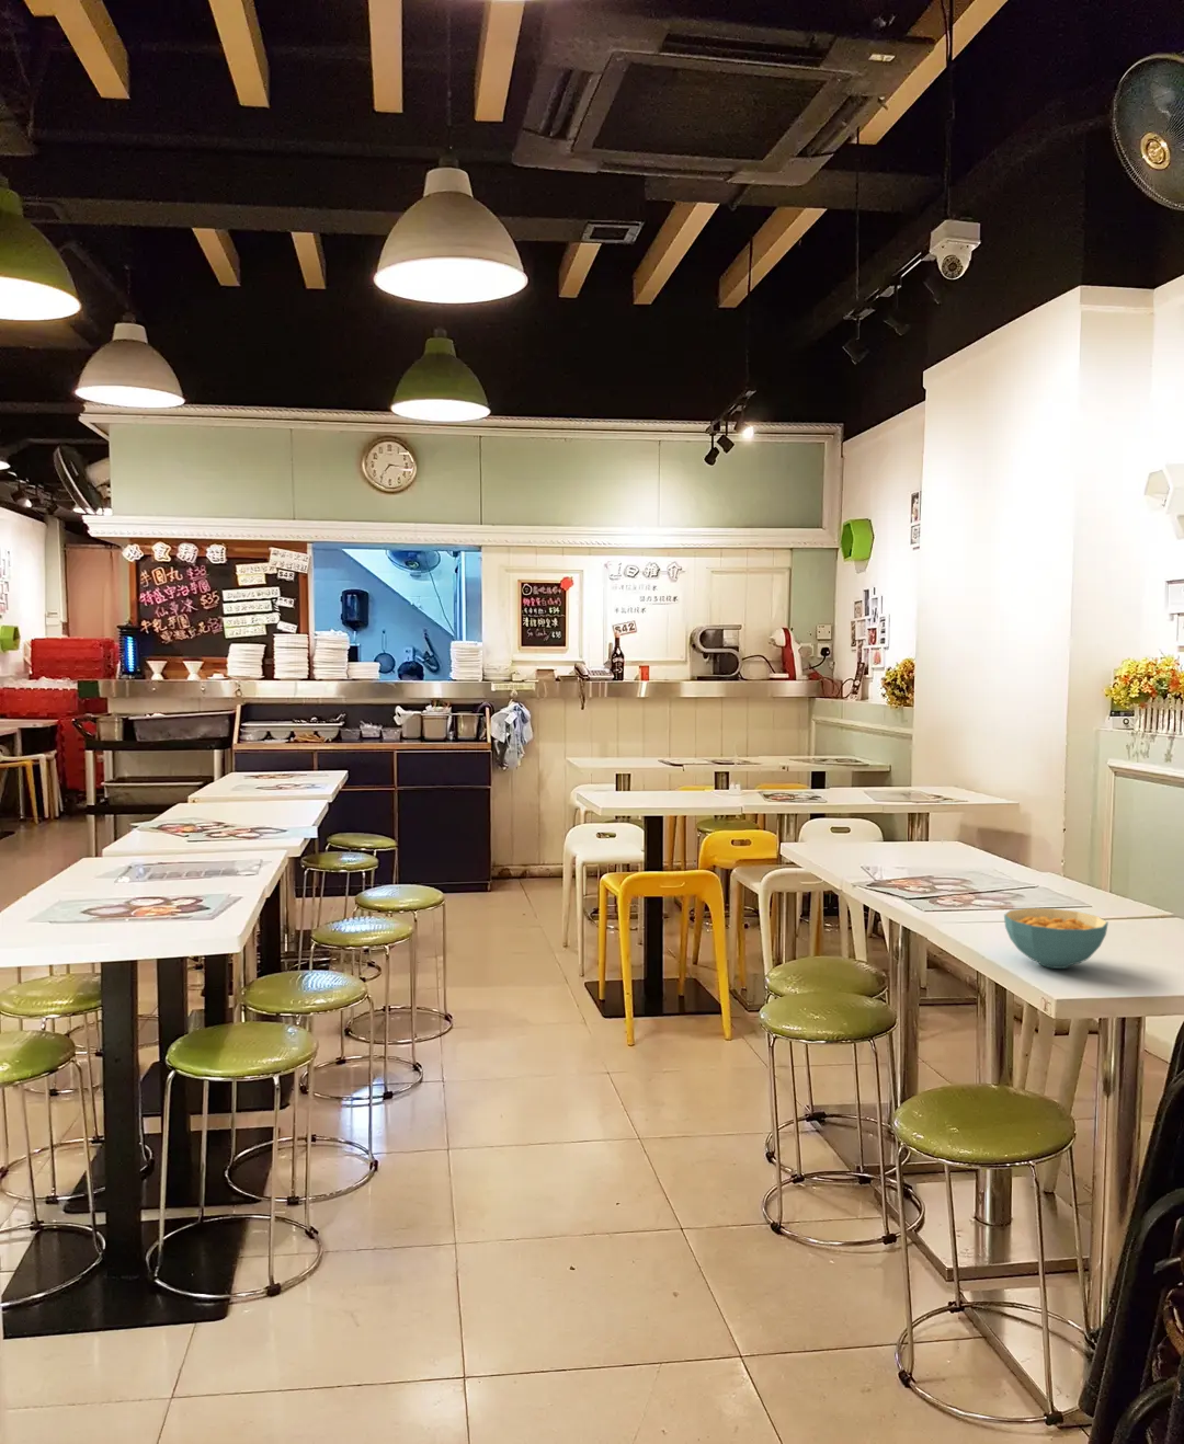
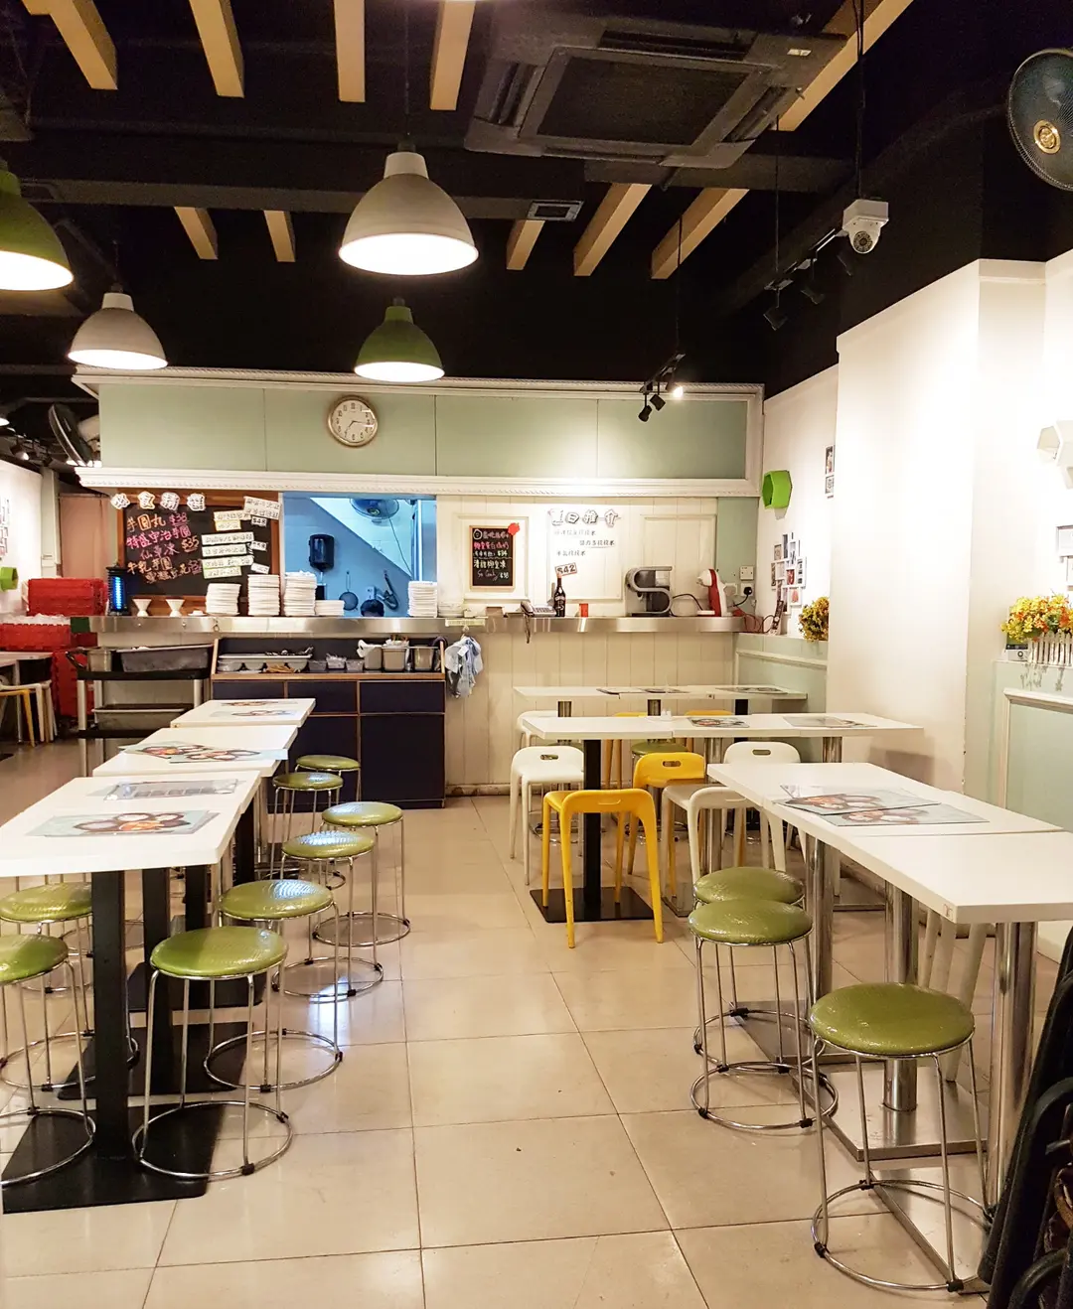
- cereal bowl (1054, 941)
